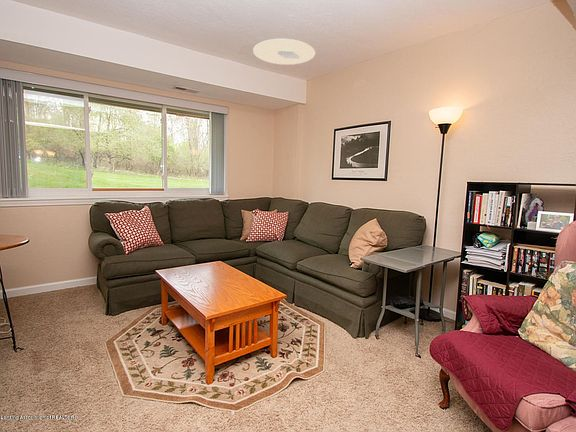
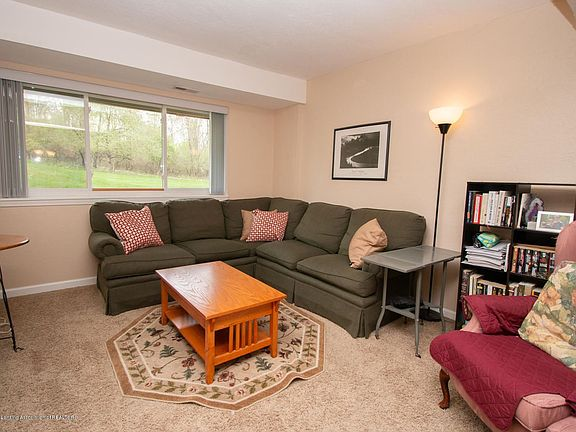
- ceiling light (284, 49)
